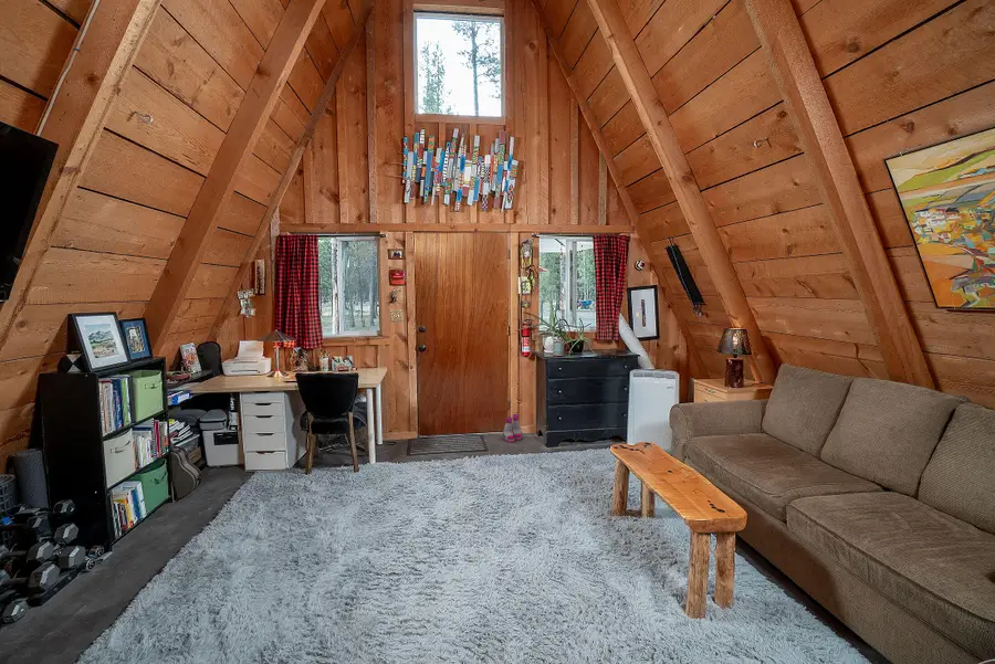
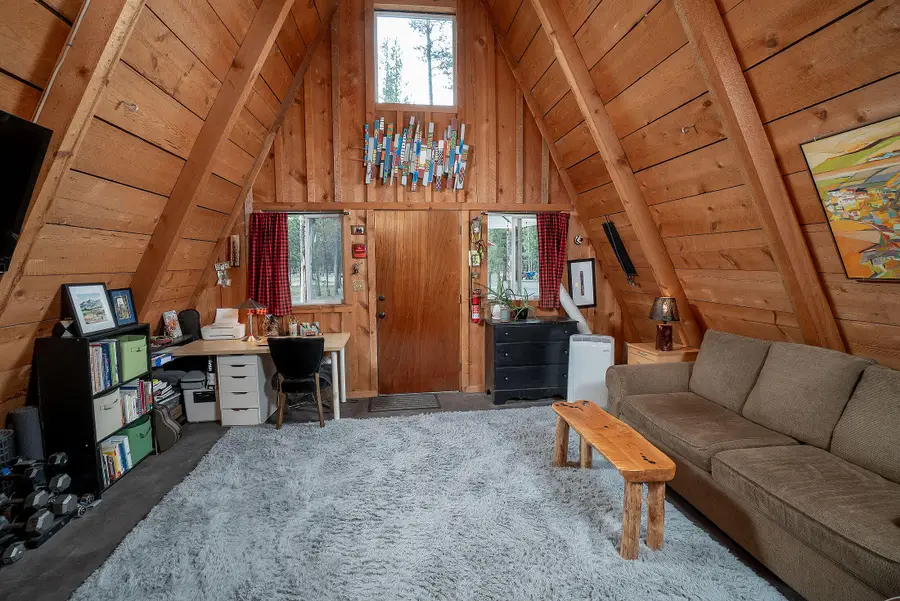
- boots (512, 426)
